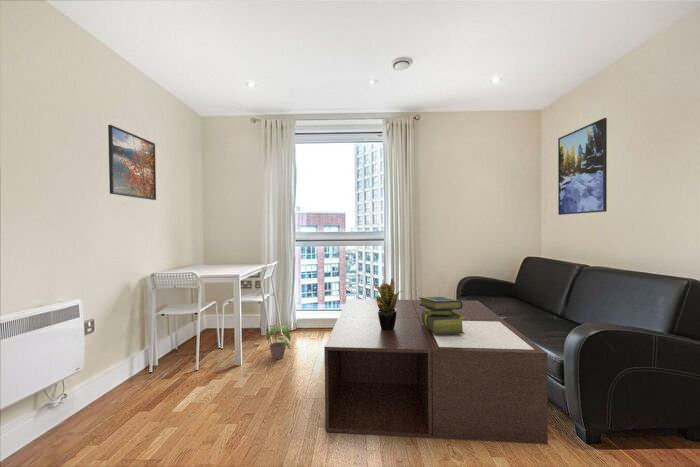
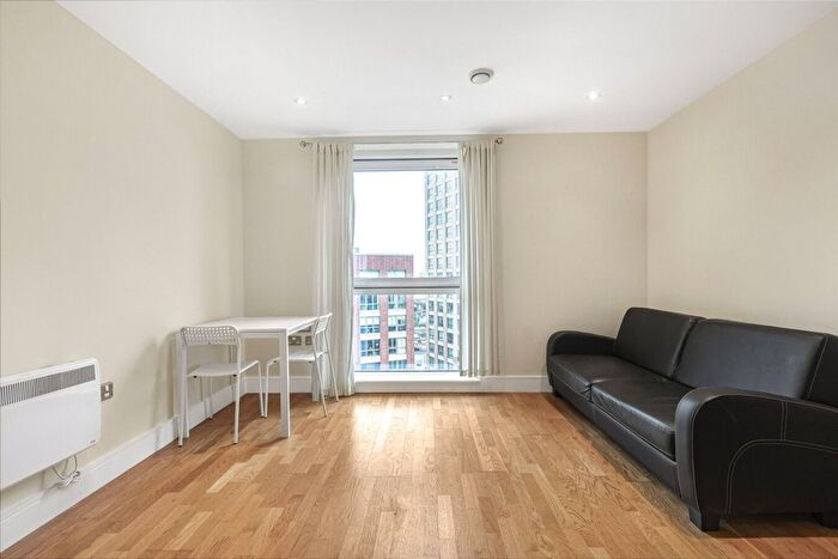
- potted plant (385, 303)
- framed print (580, 171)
- potted plant (279, 339)
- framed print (134, 166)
- stack of books (439, 314)
- coffee table (419, 351)
